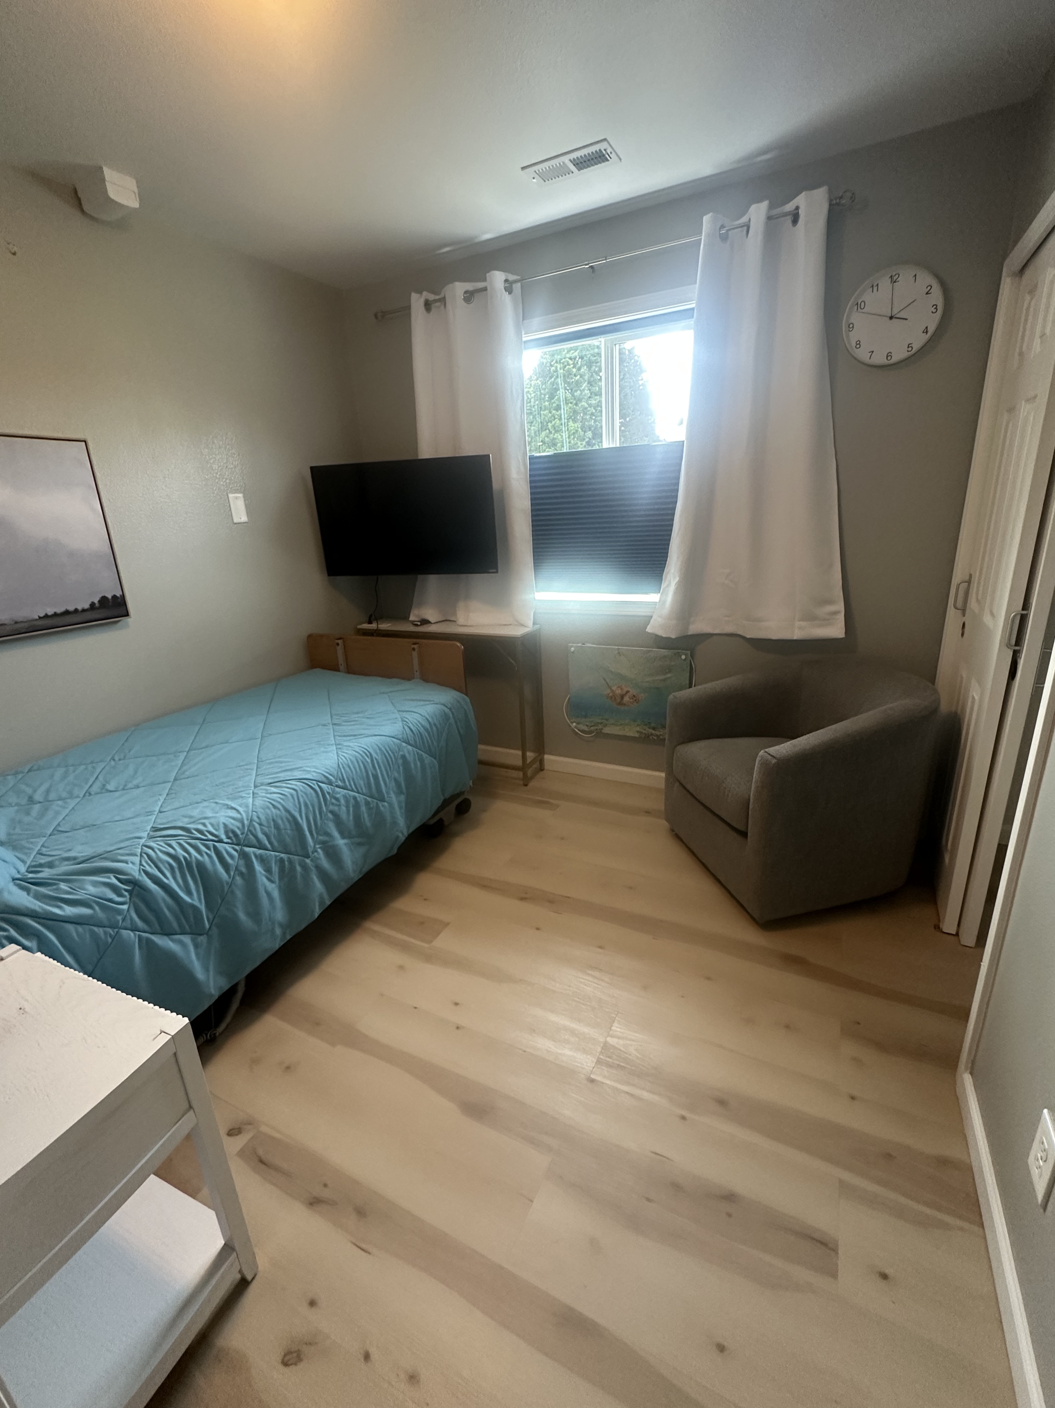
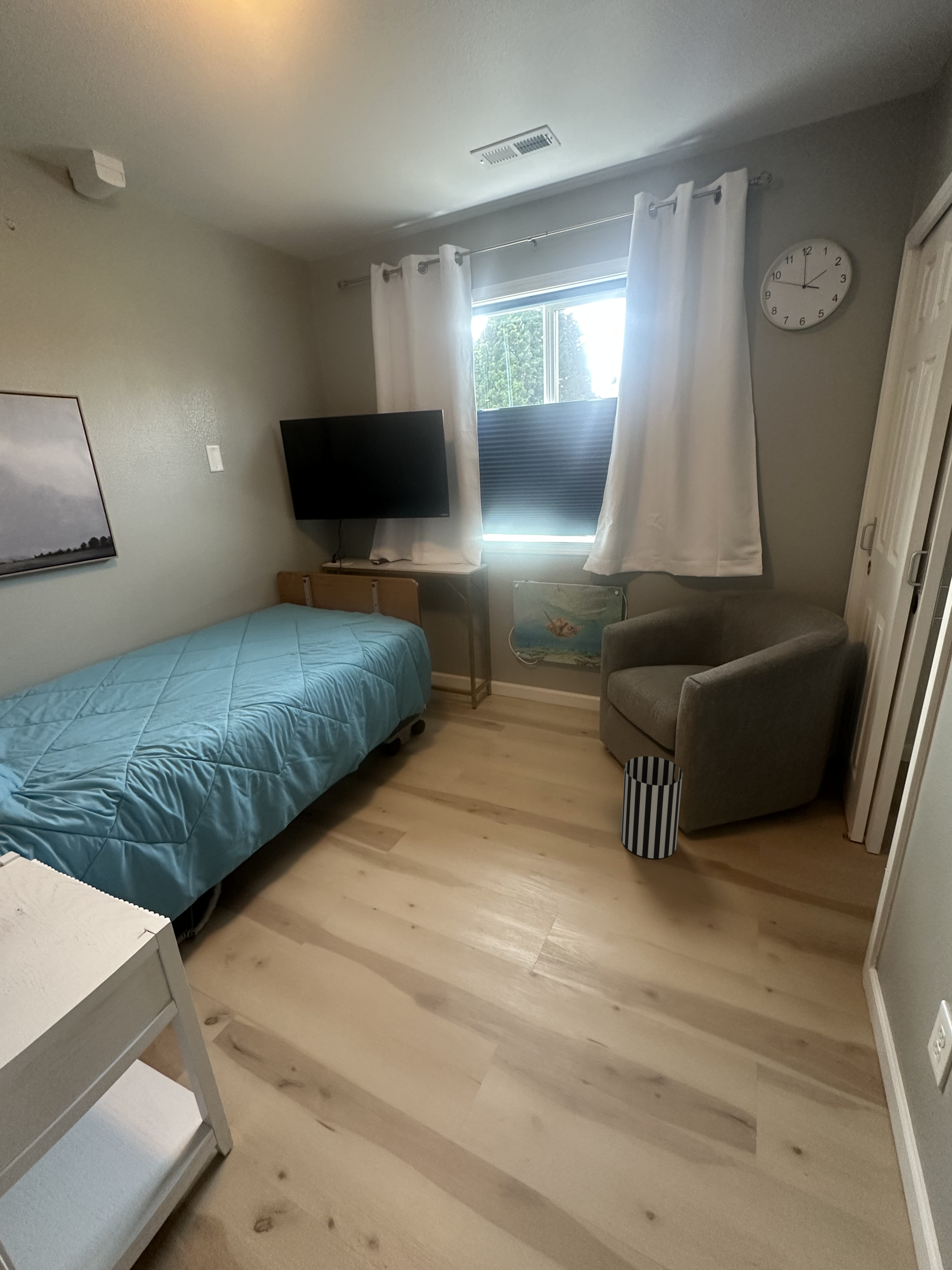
+ wastebasket (651, 806)
